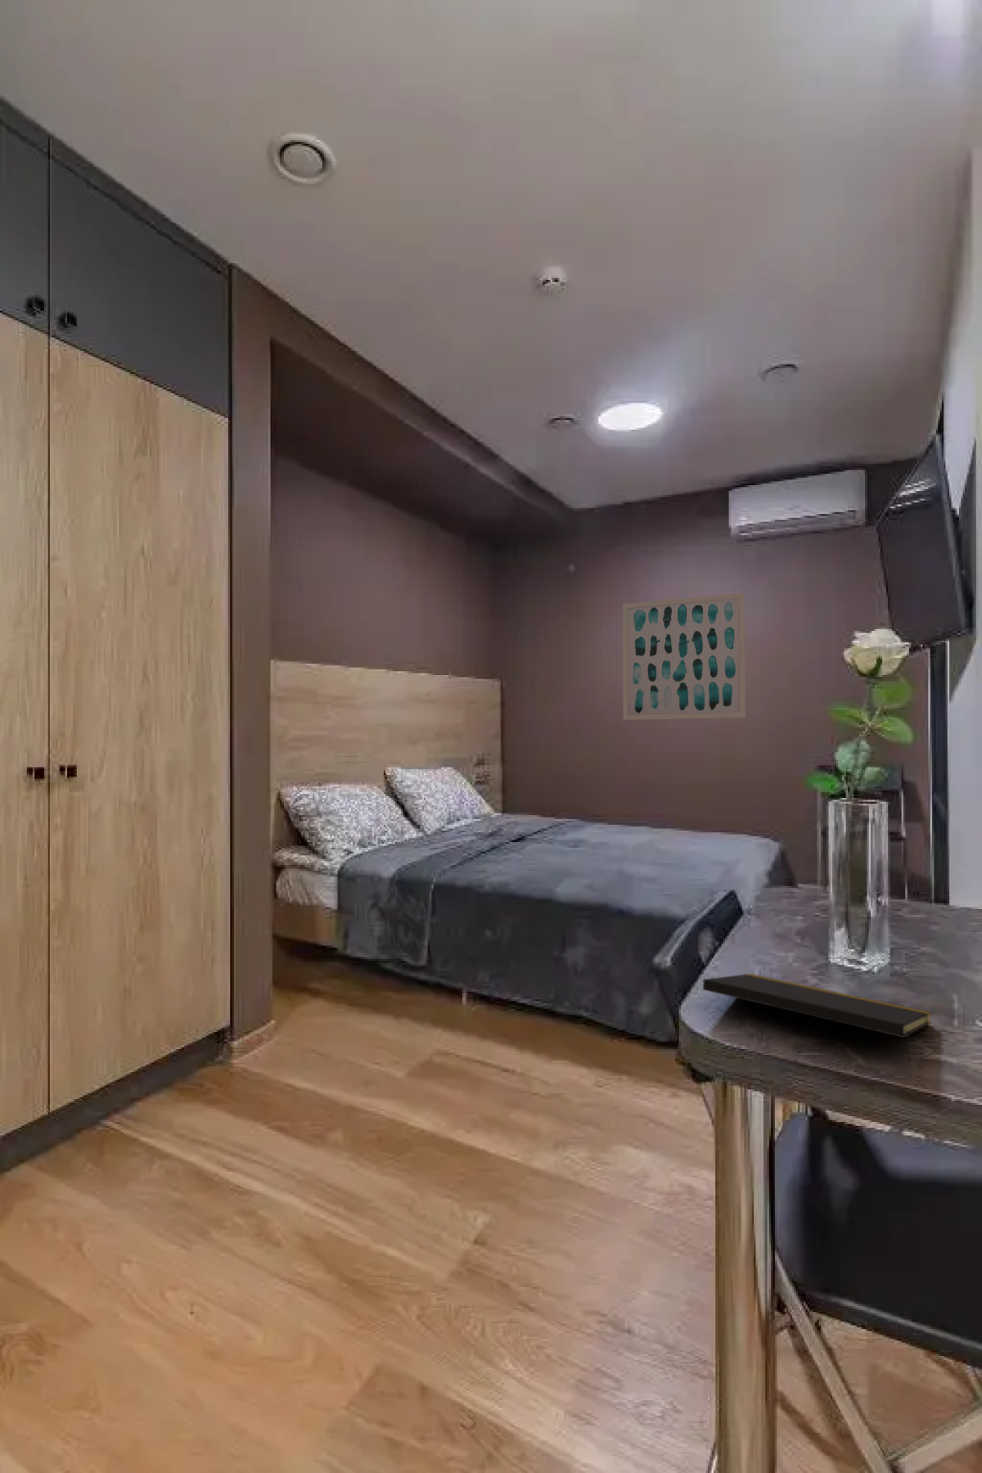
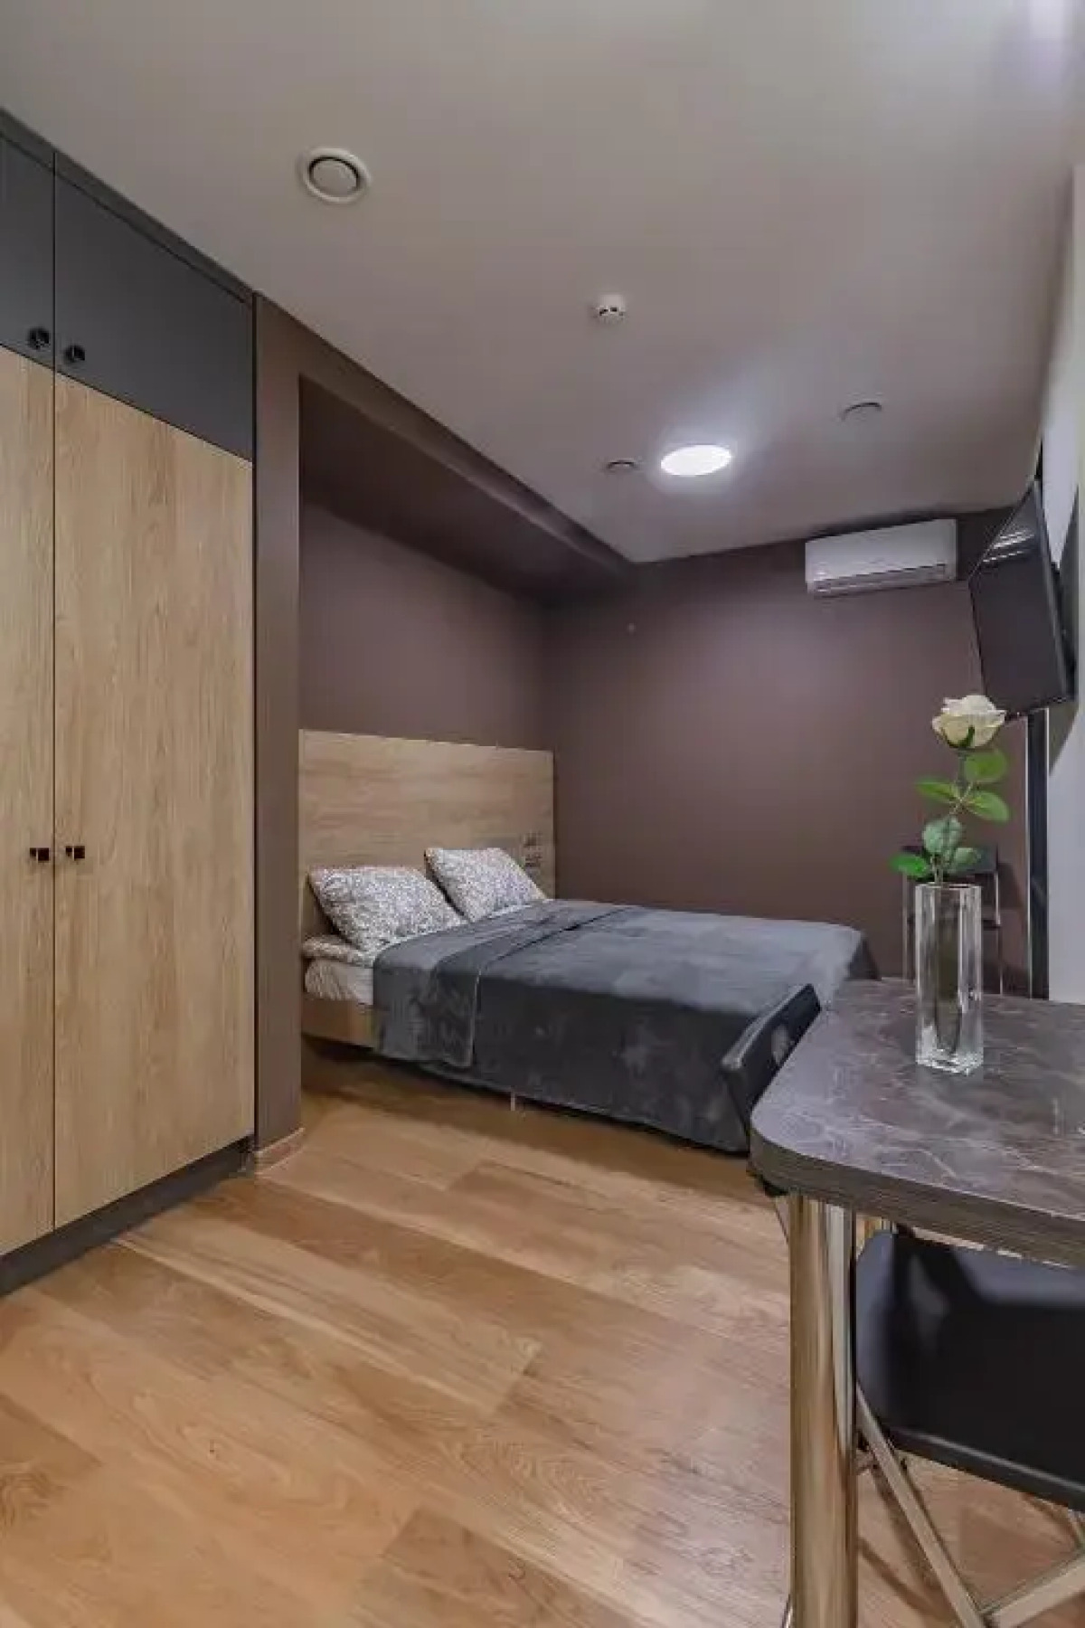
- notepad (815, 1001)
- wall art (682, 658)
